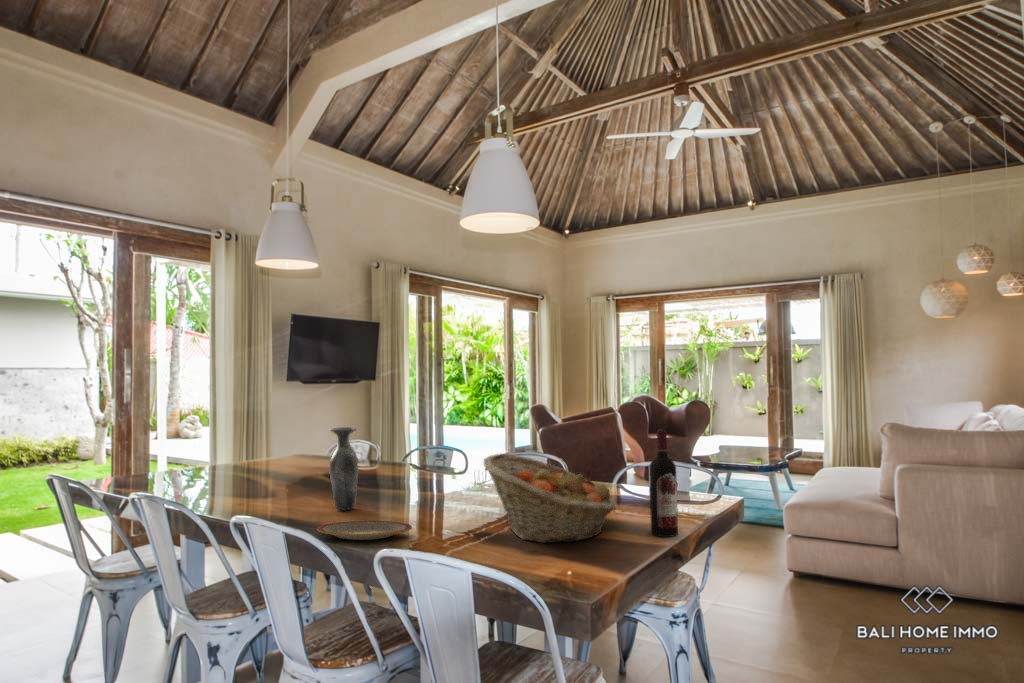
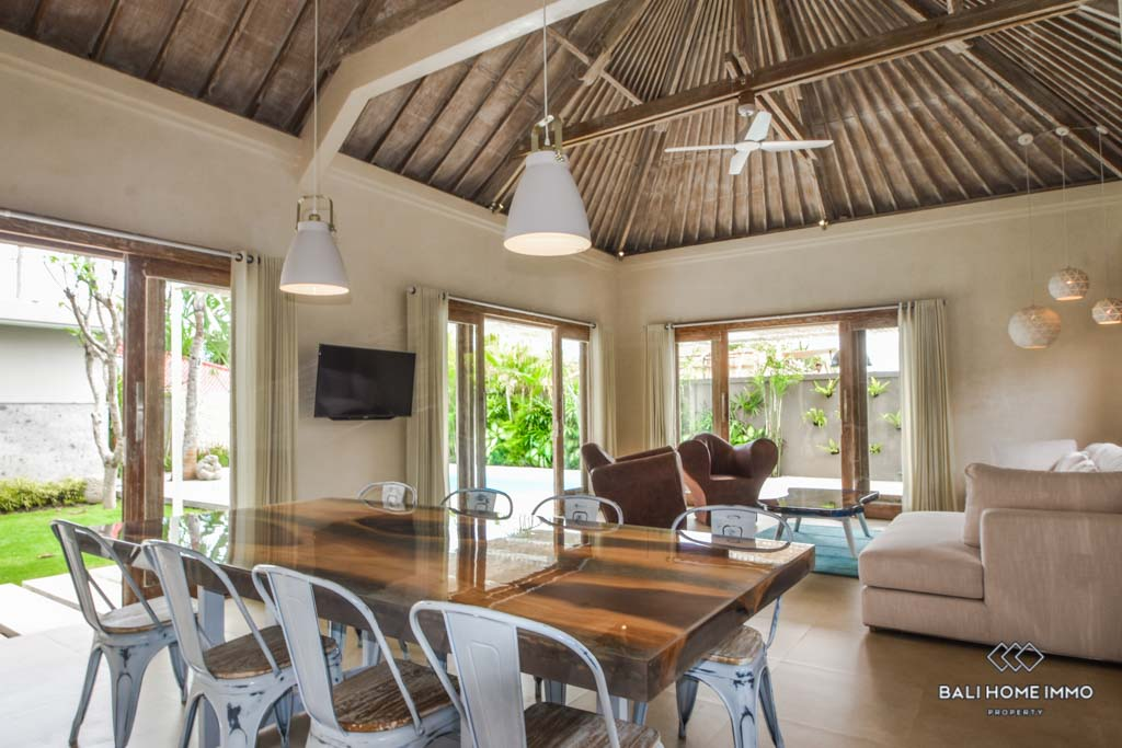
- wine bottle (663, 481)
- plate (364, 531)
- vase (344, 468)
- fruit basket (548, 492)
